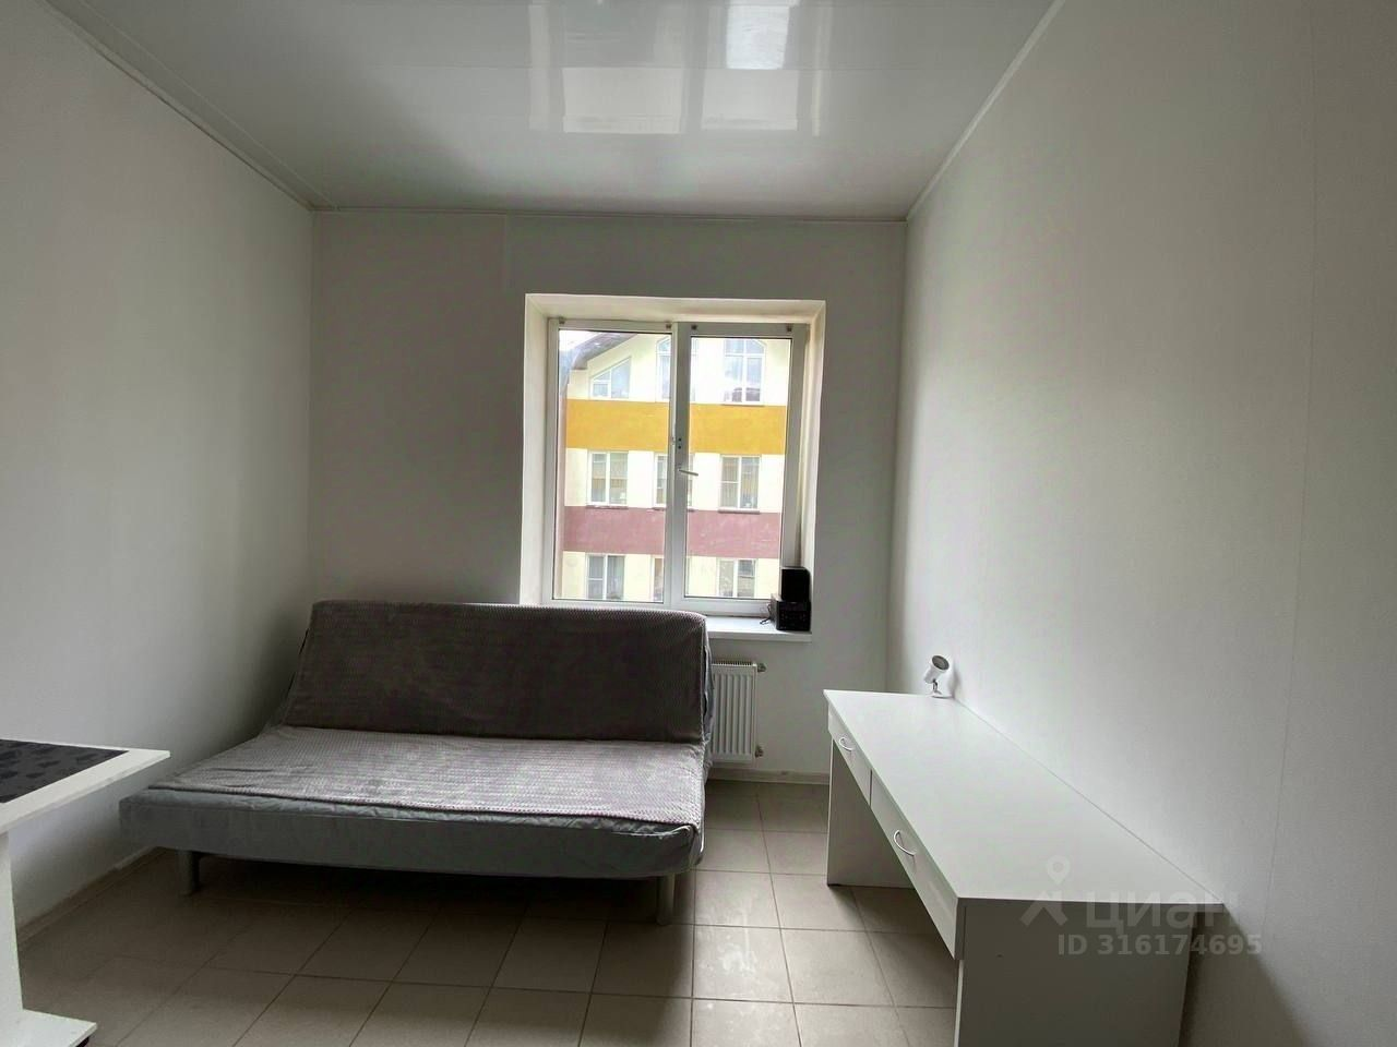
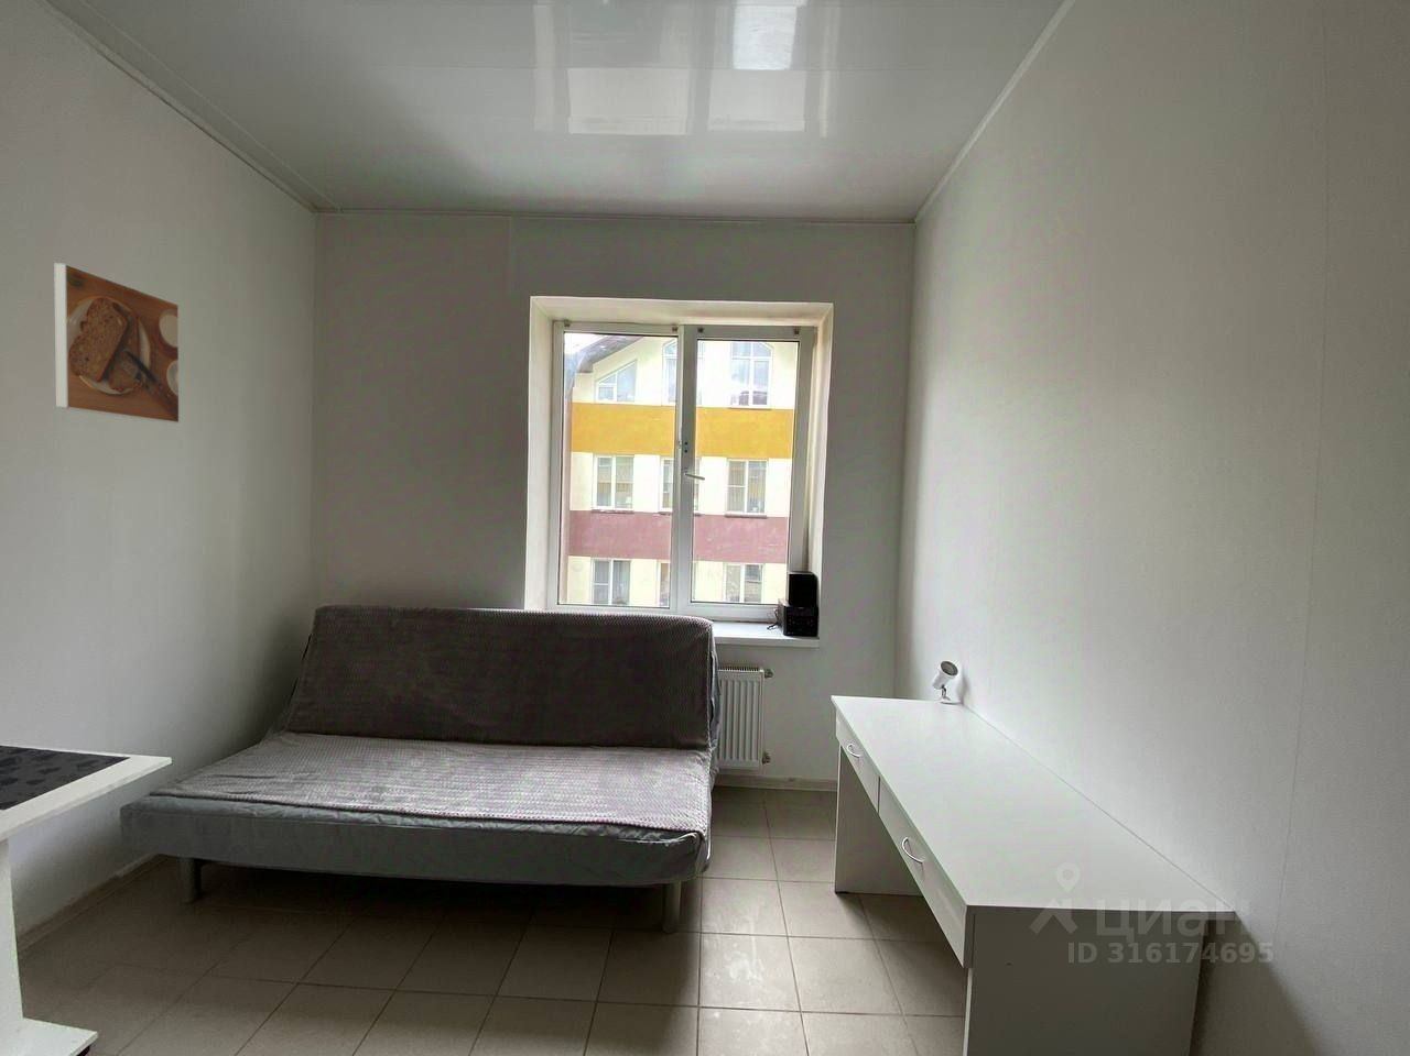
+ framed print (122, 351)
